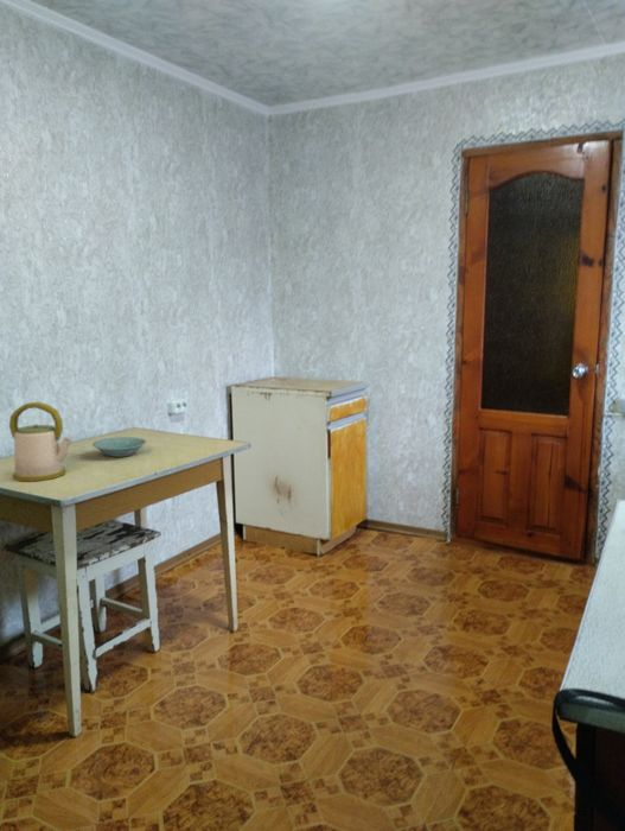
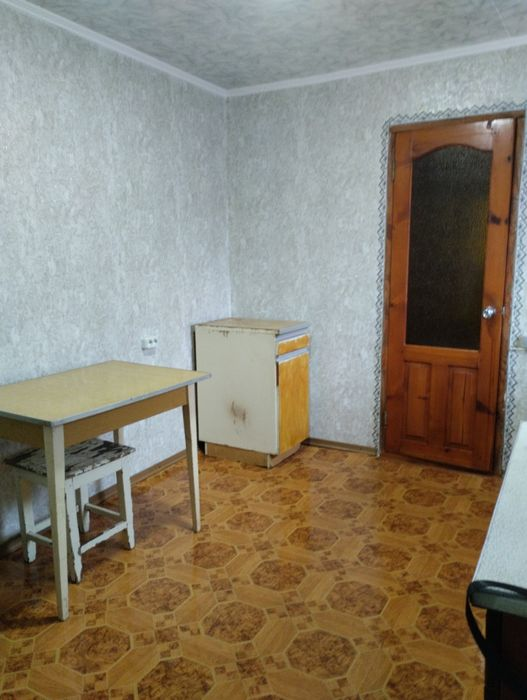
- bowl (120, 448)
- kettle (42, 438)
